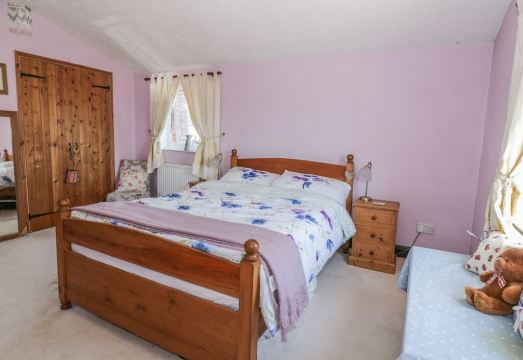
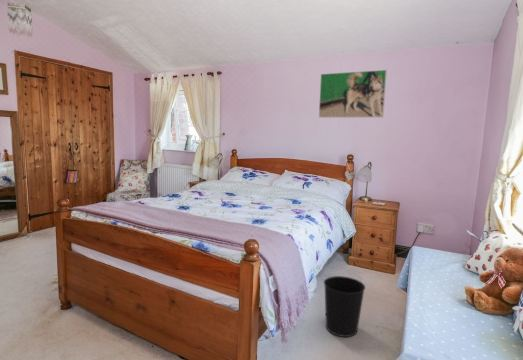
+ wastebasket (342, 306)
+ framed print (351, 95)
